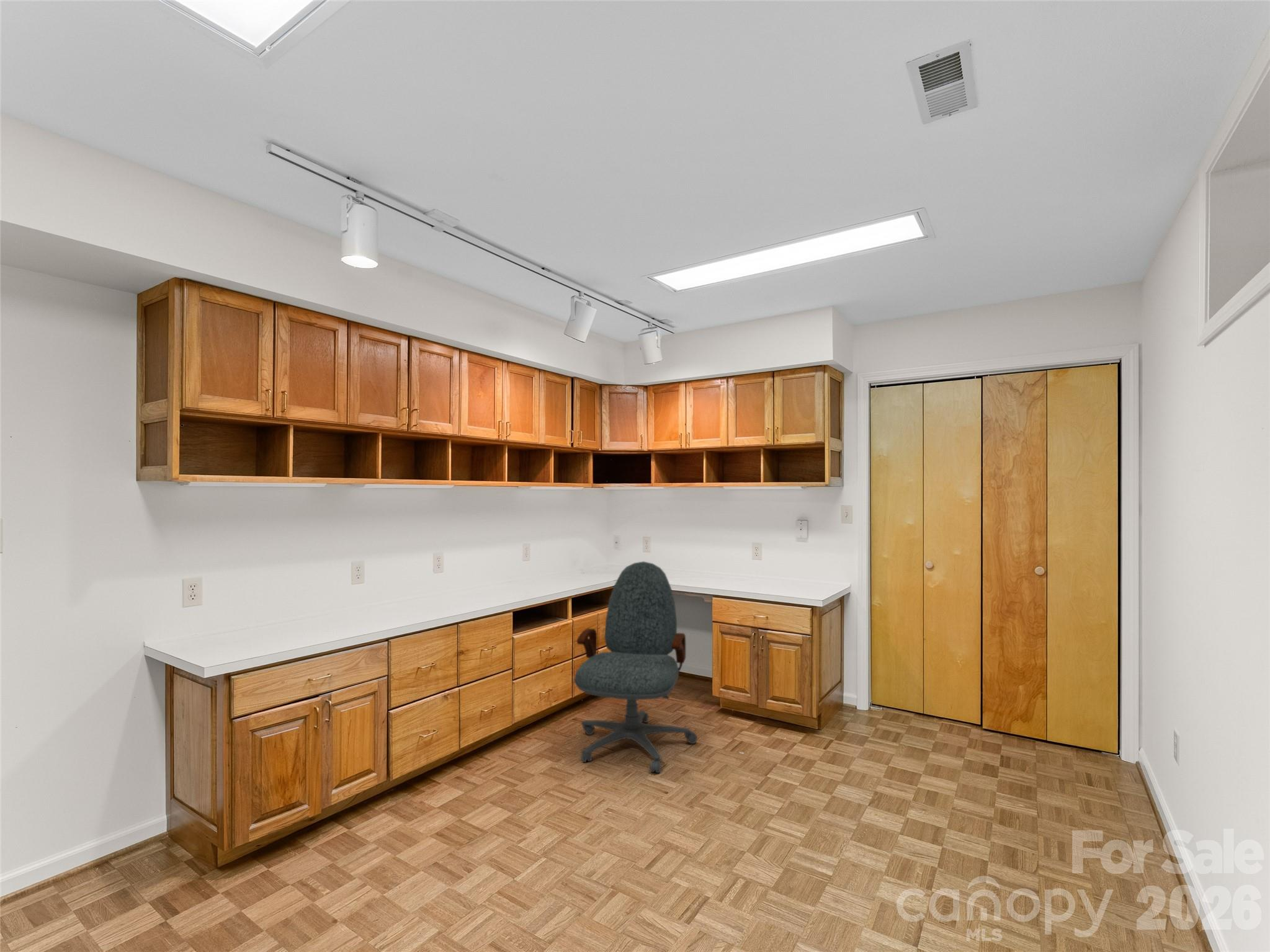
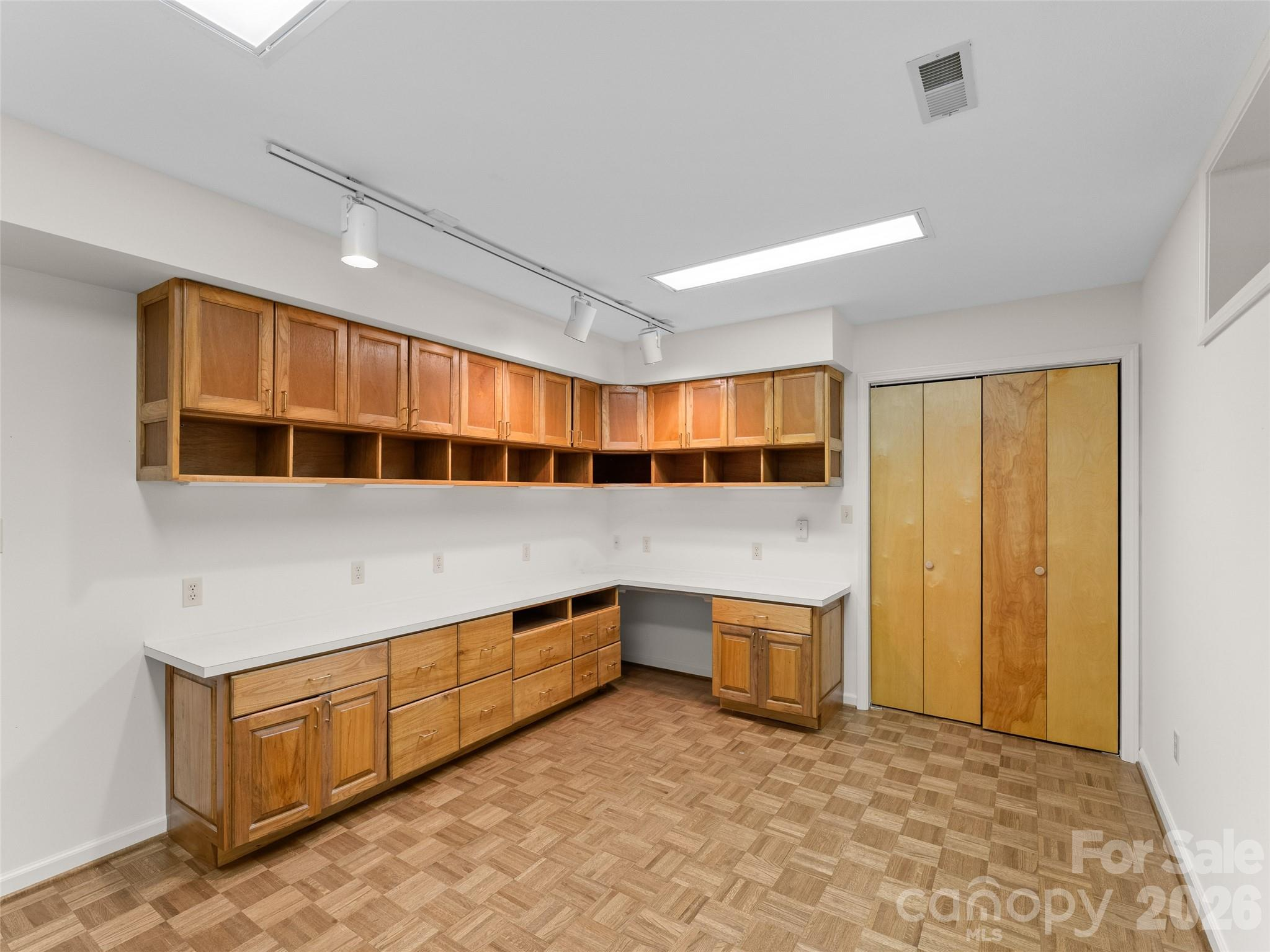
- office chair (632, 657)
